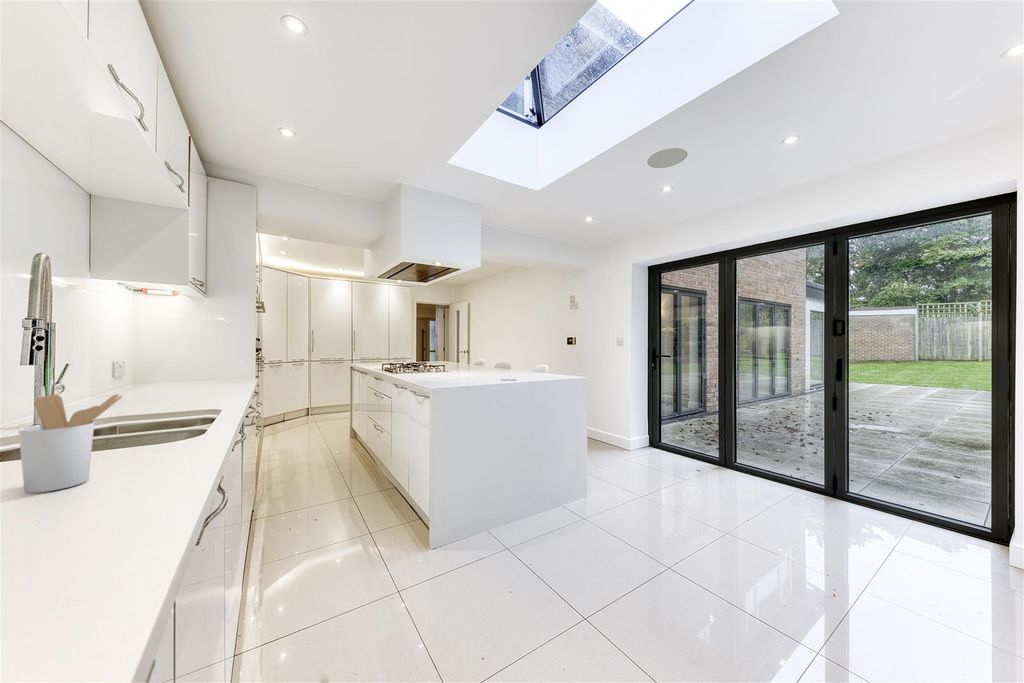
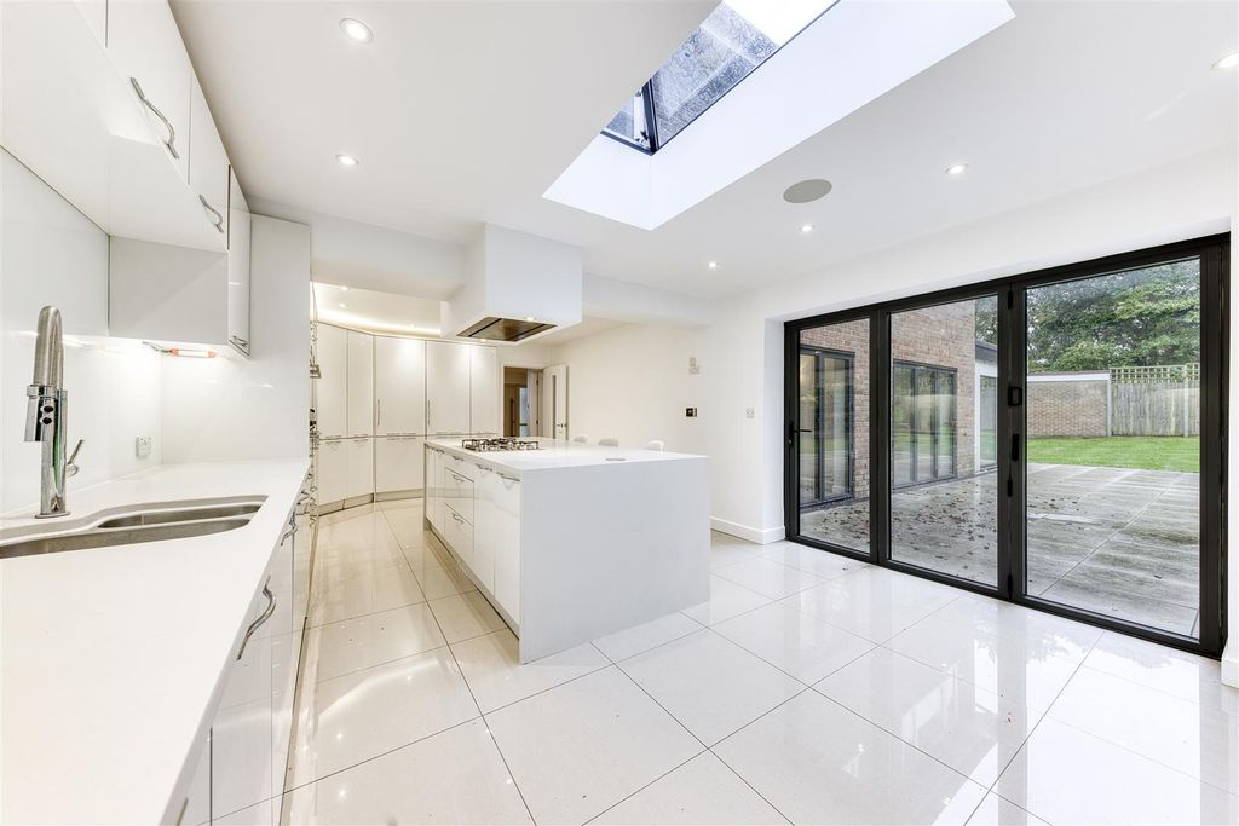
- utensil holder (76, 437)
